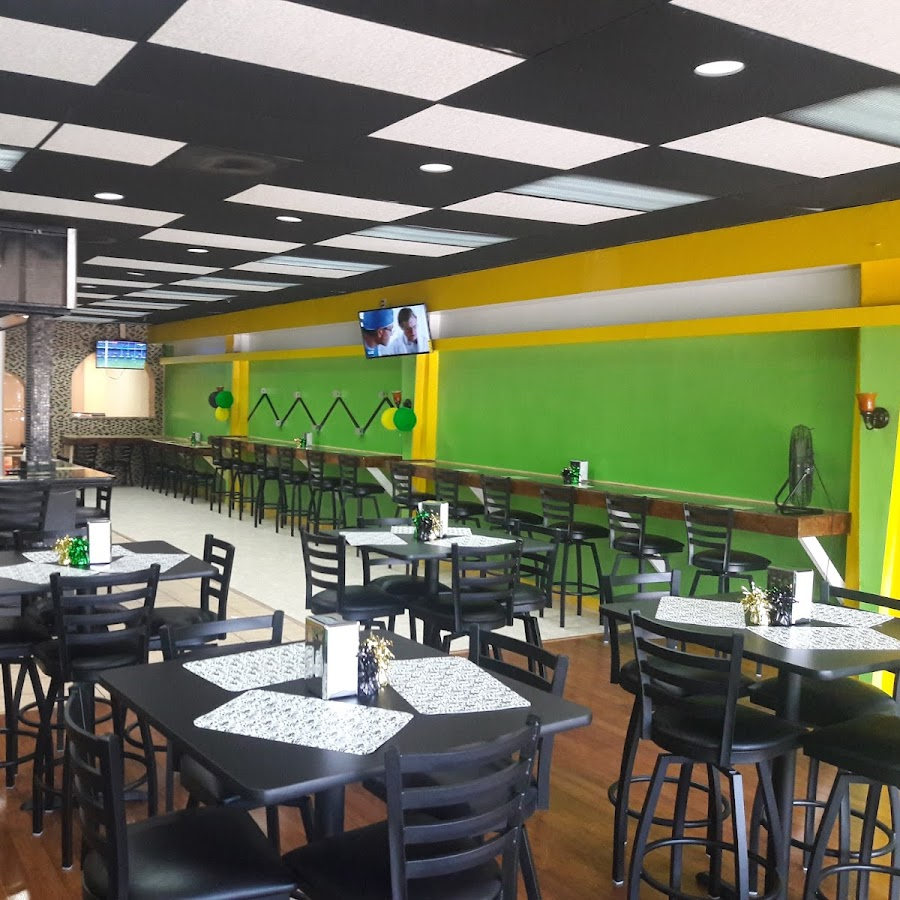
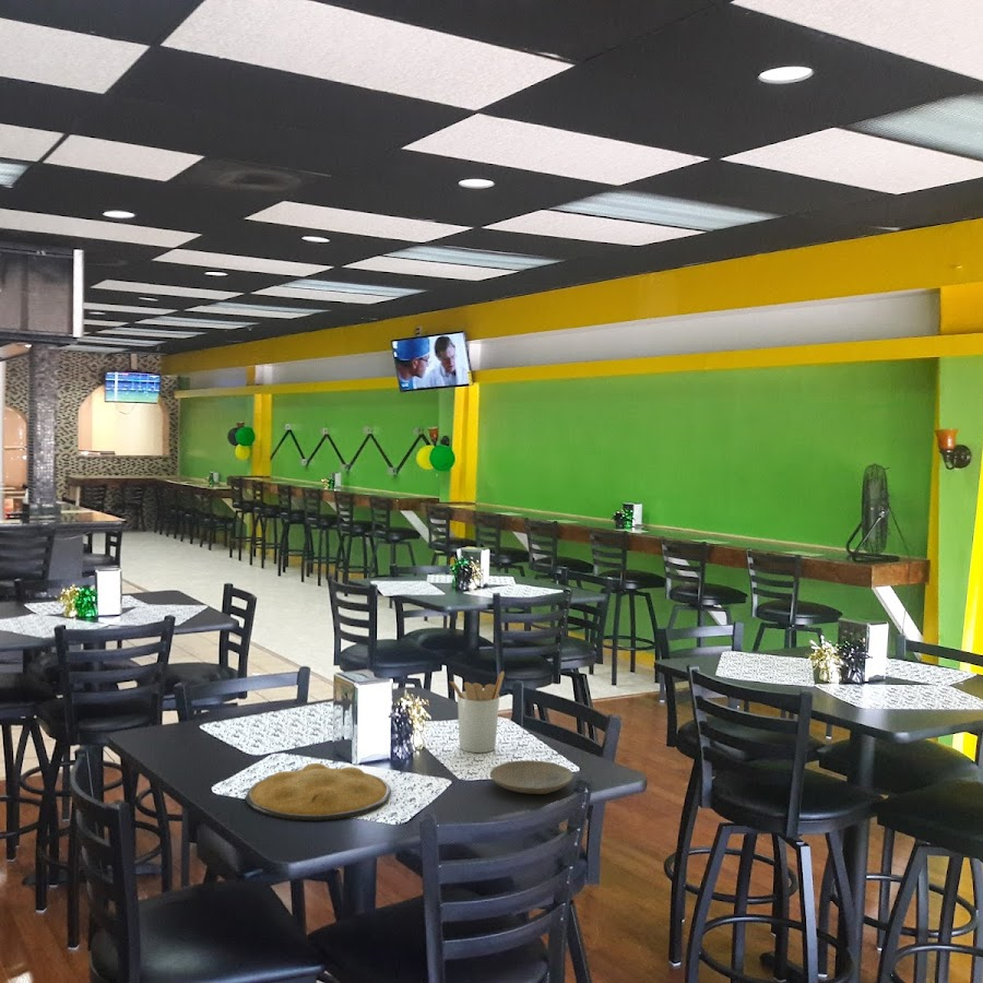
+ plate (531, 780)
+ utensil holder (478, 711)
+ plate (319, 782)
